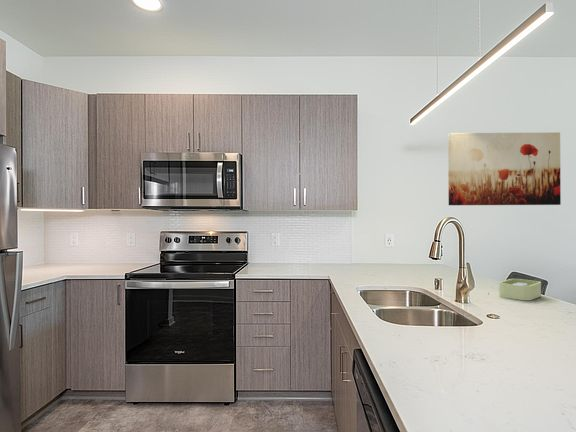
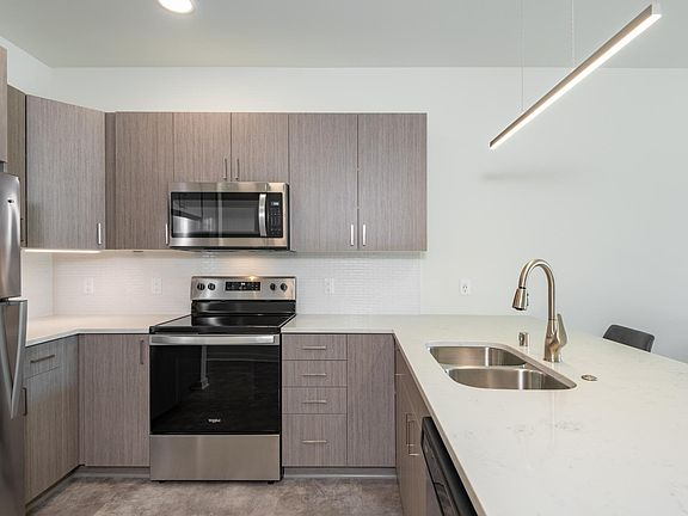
- soap dish (515, 288)
- wall art (504, 169)
